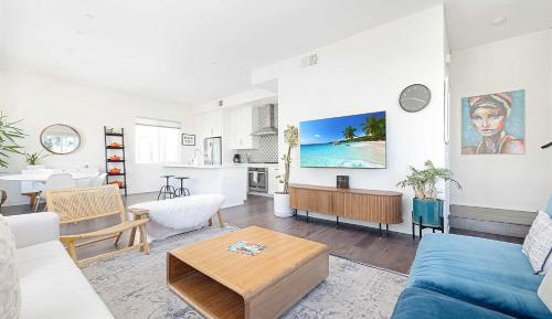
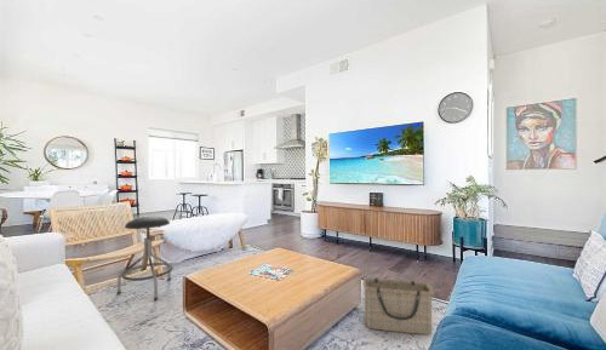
+ stool (149, 253)
+ basket (396, 304)
